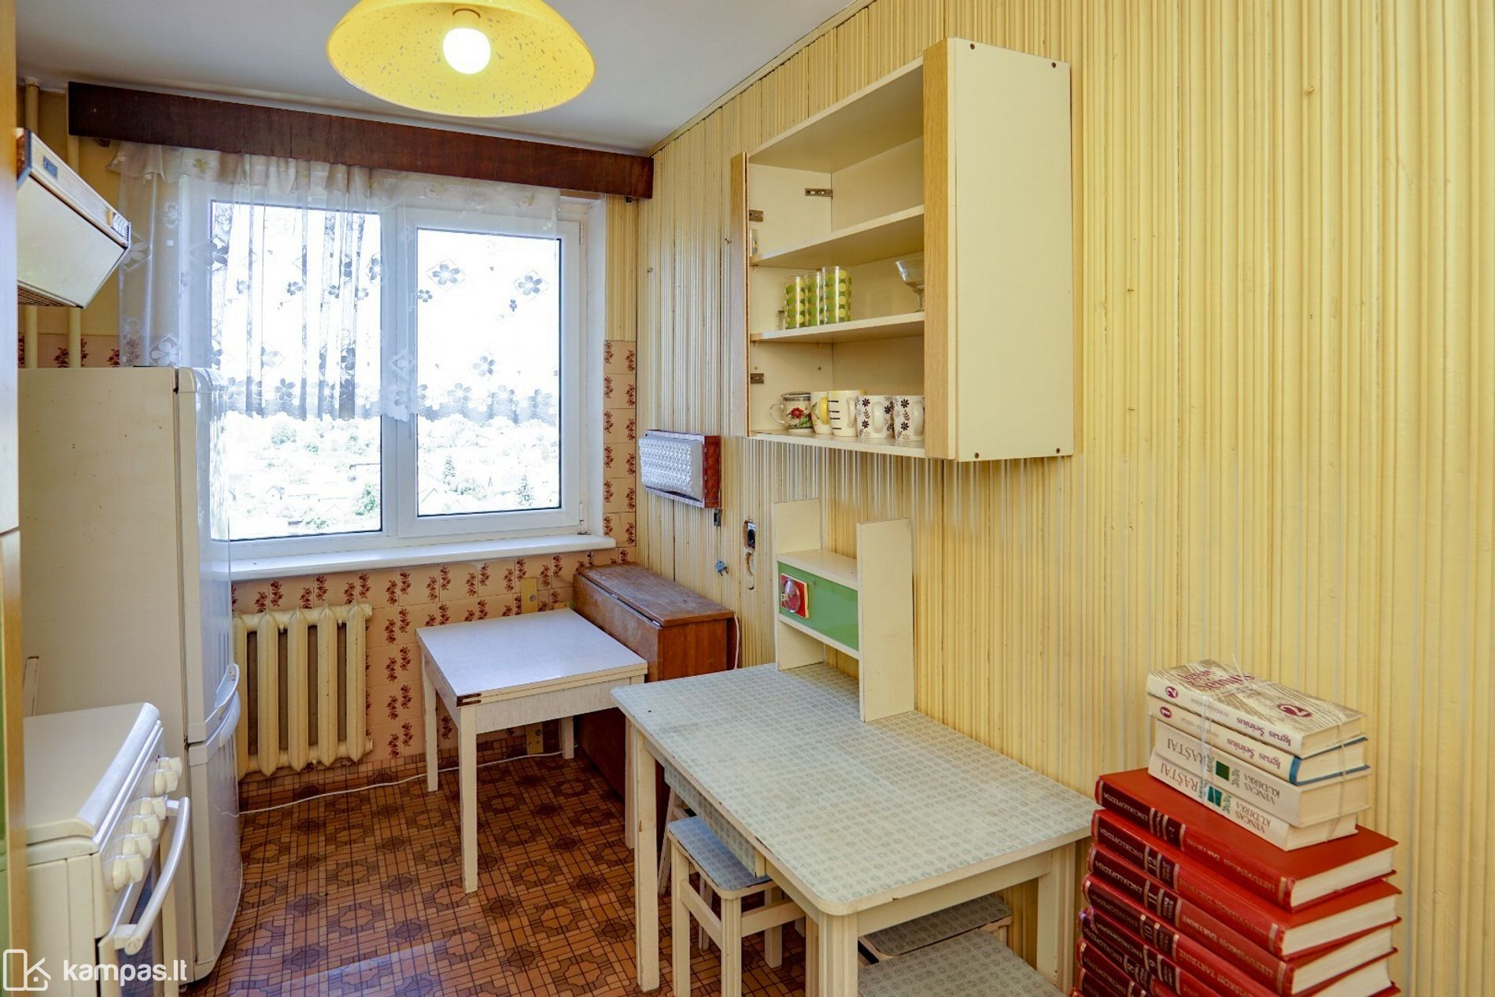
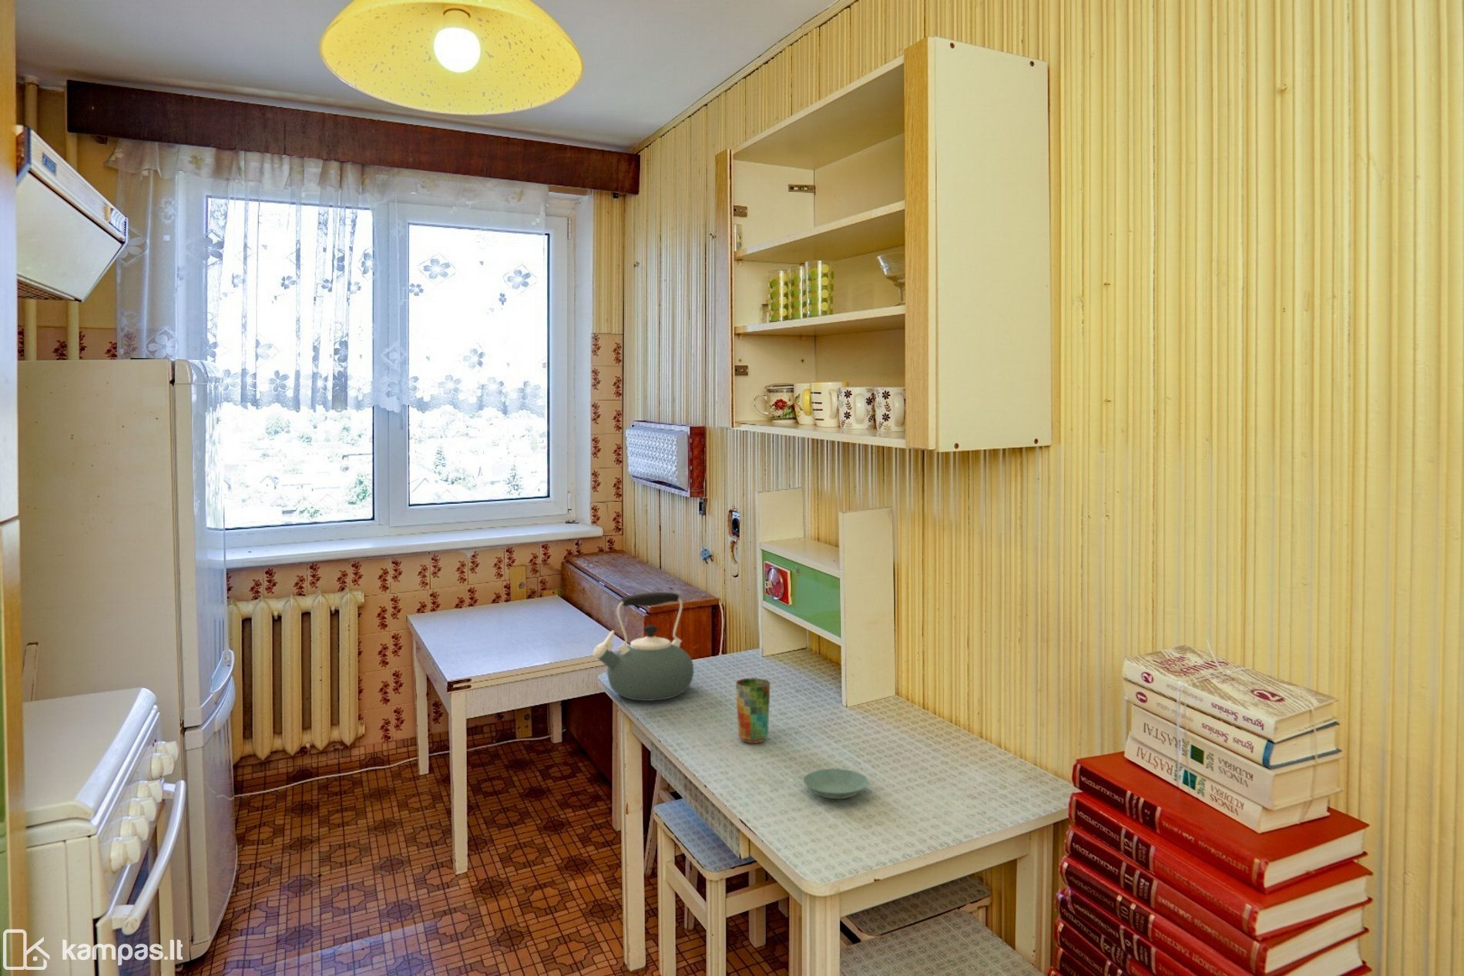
+ kettle (642, 643)
+ saucer (835, 785)
+ cup (753, 710)
